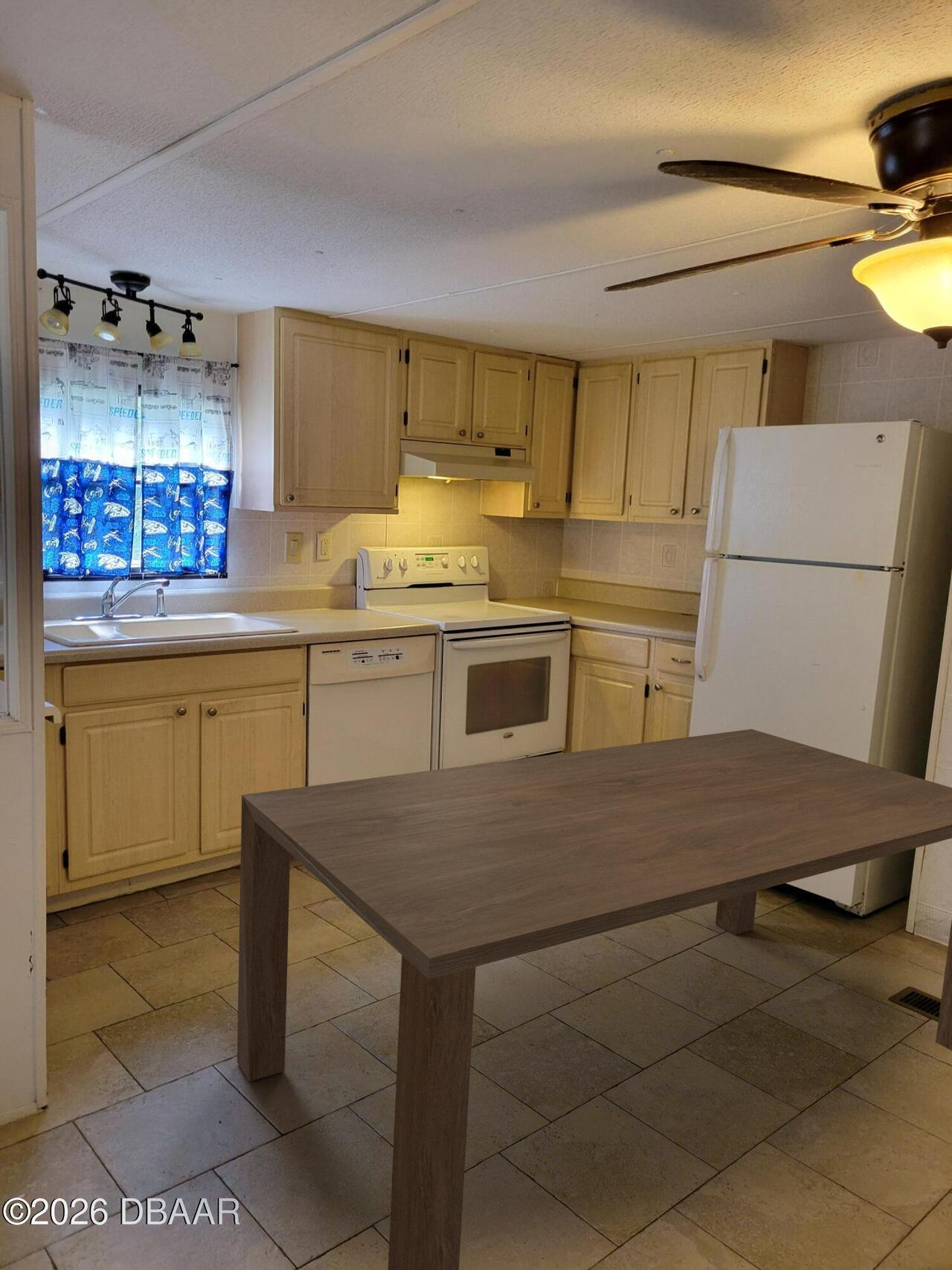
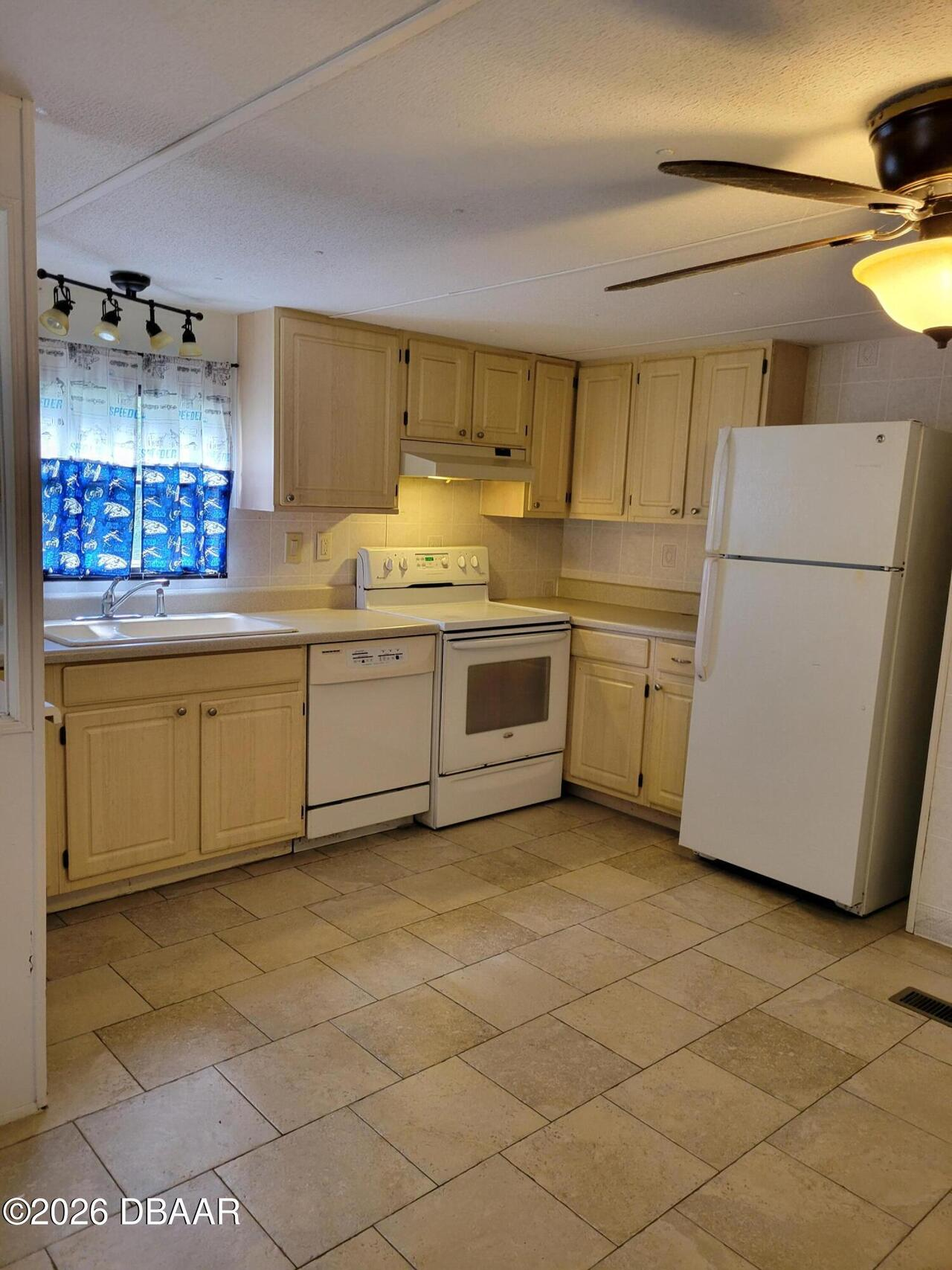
- dining table (637, 923)
